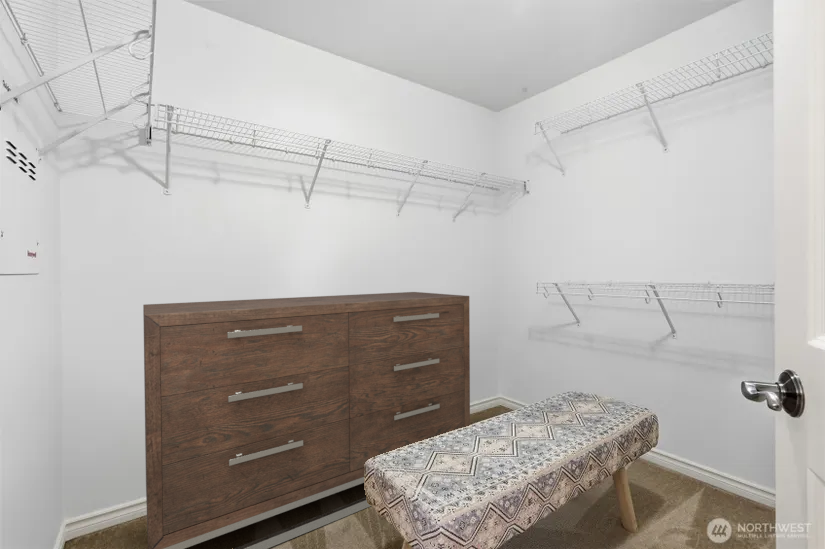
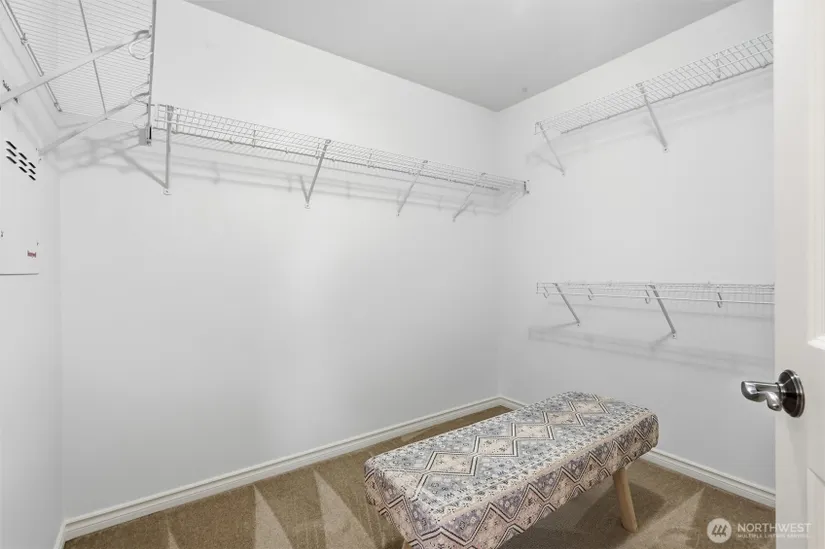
- dresser (326, 395)
